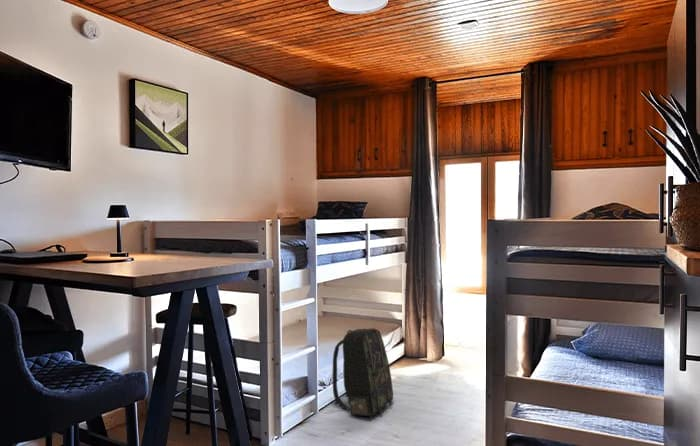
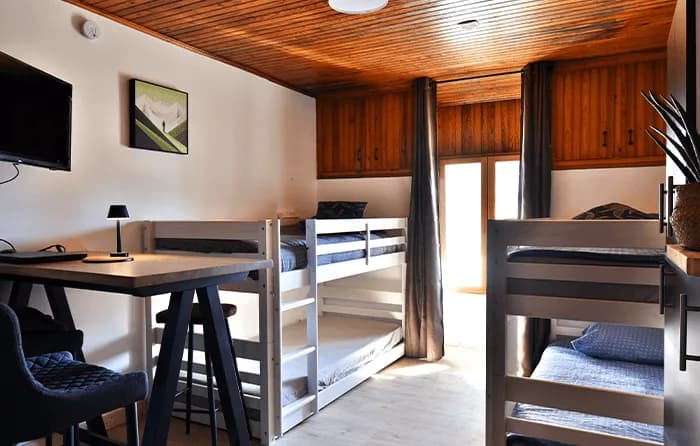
- backpack (362, 368)
